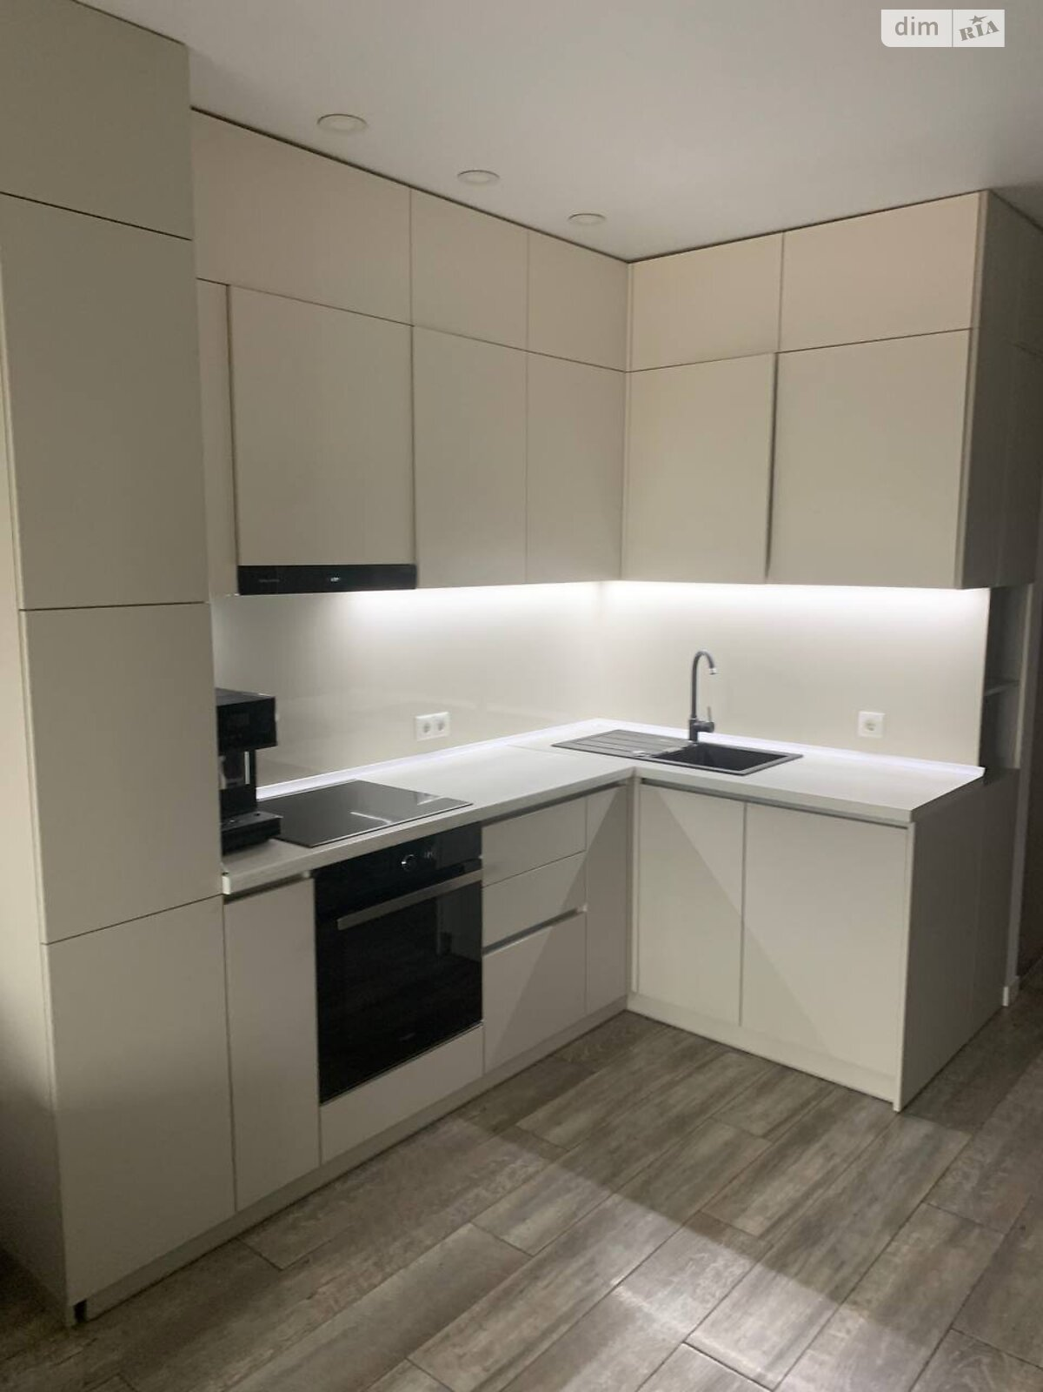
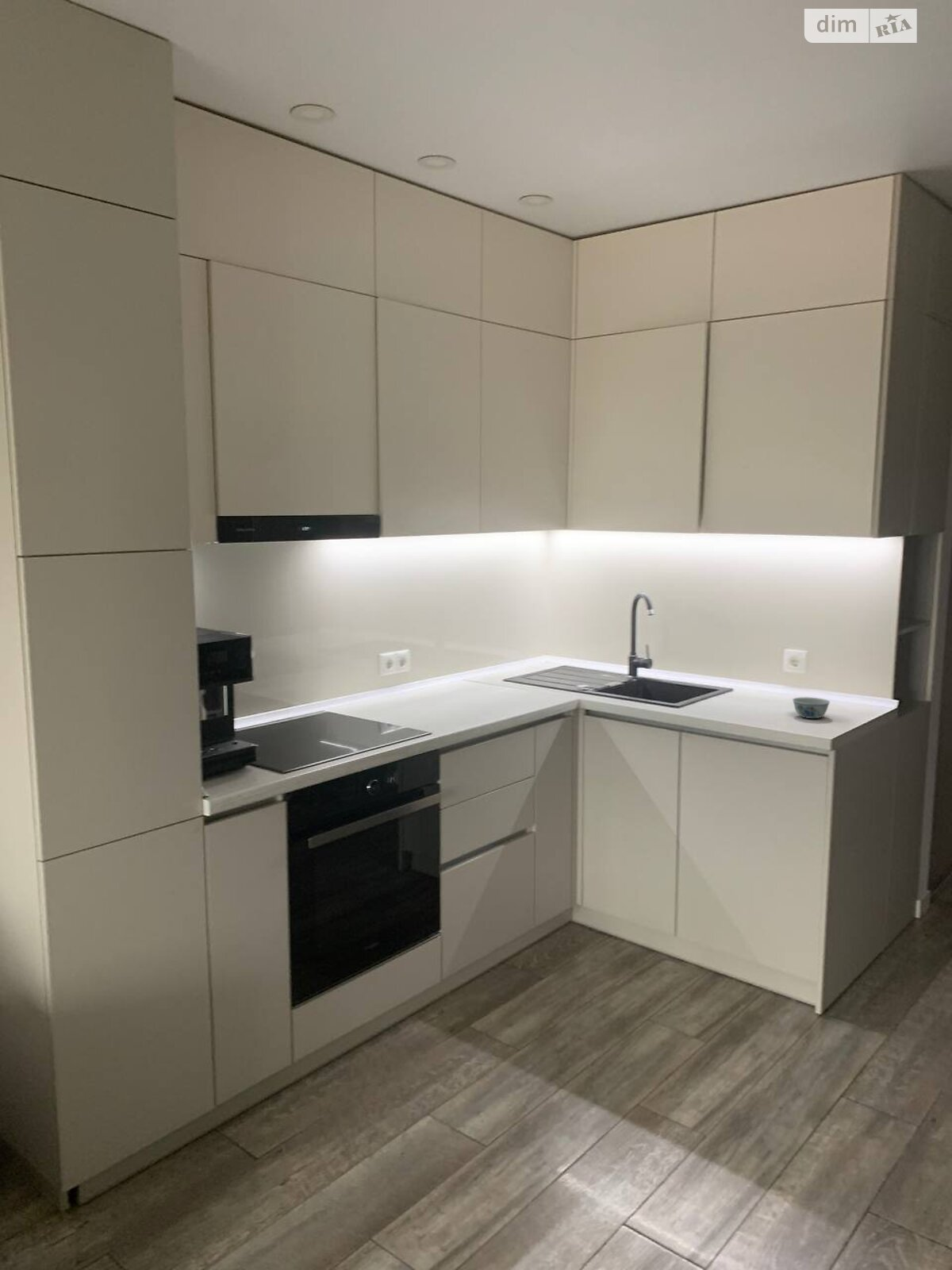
+ bowl (811, 708)
